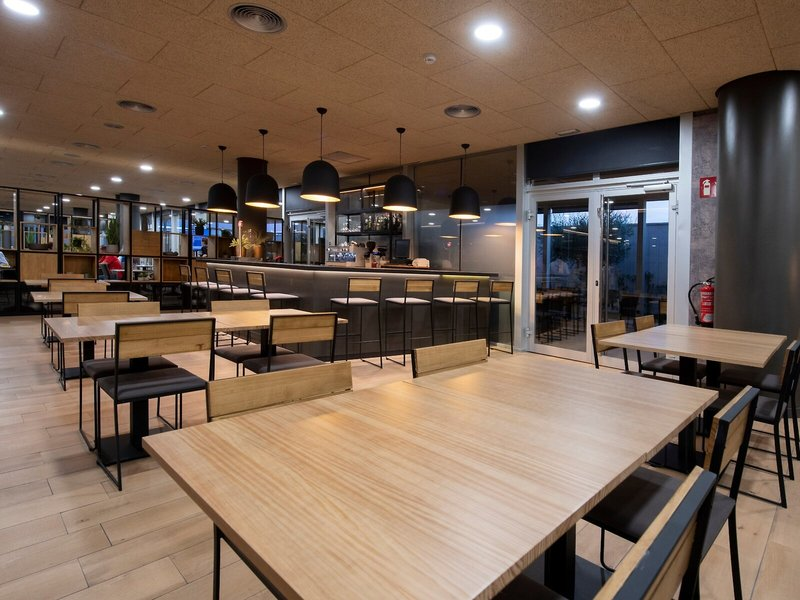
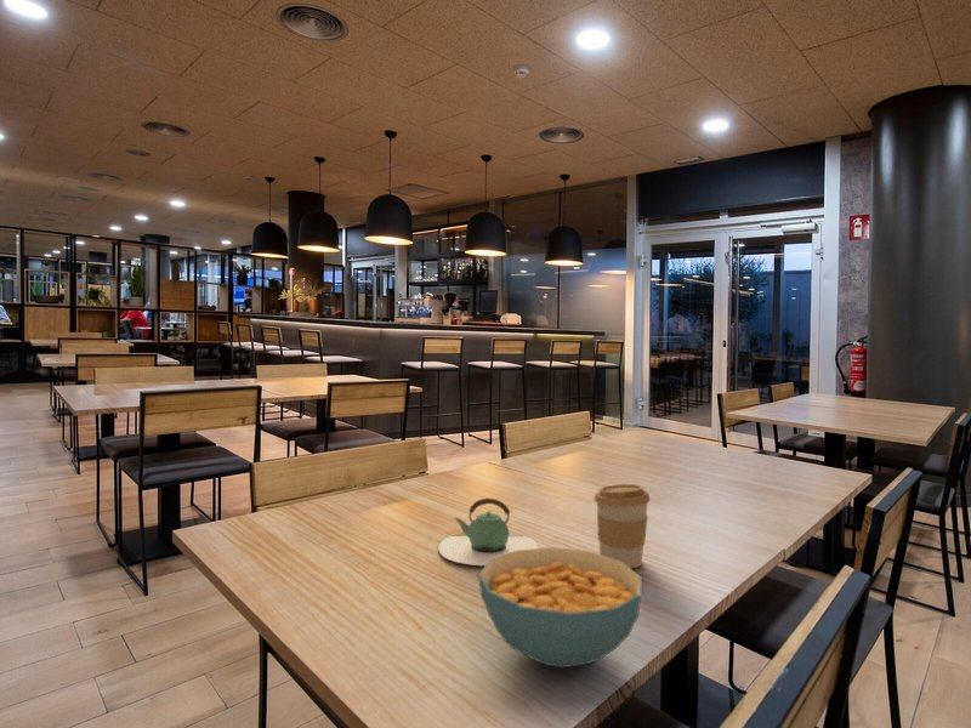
+ cereal bowl (558, 614)
+ coffee cup (620, 523)
+ teapot (488, 522)
